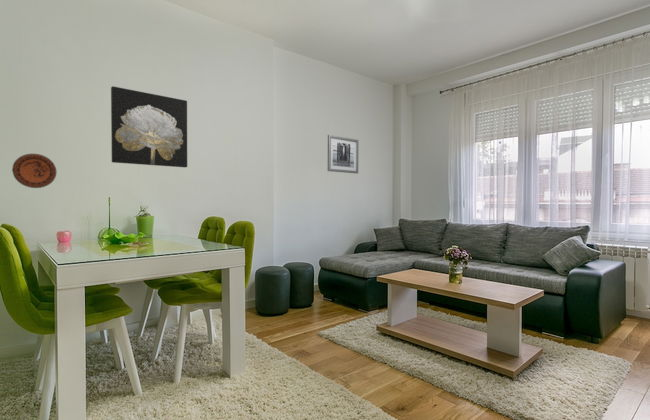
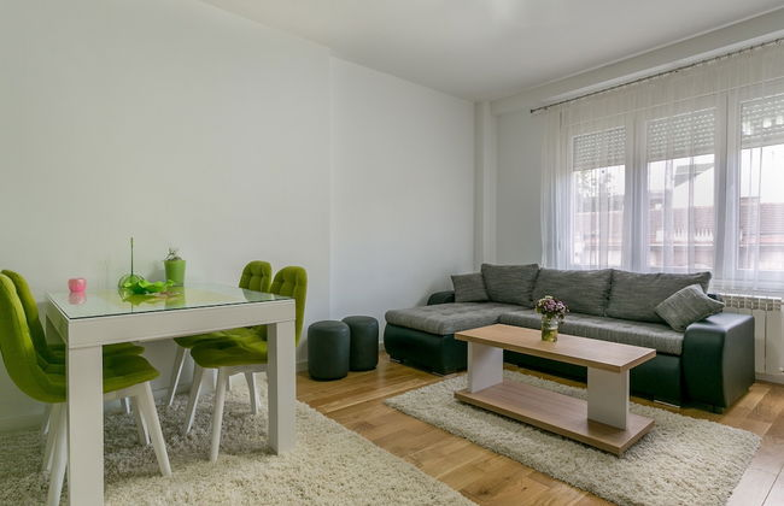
- decorative plate (35, 170)
- wall art (343, 154)
- wall art (151, 129)
